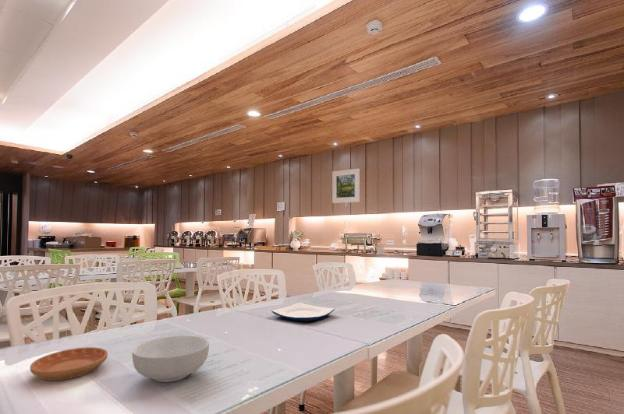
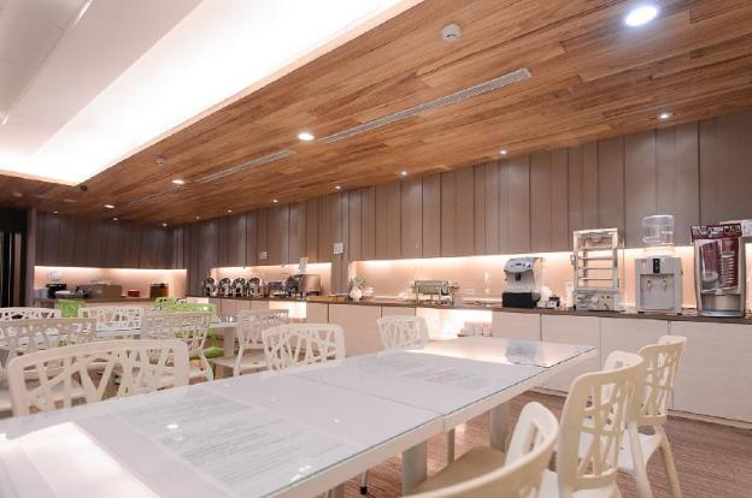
- saucer (70, 363)
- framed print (345, 186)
- cereal bowl (171, 360)
- plate (303, 312)
